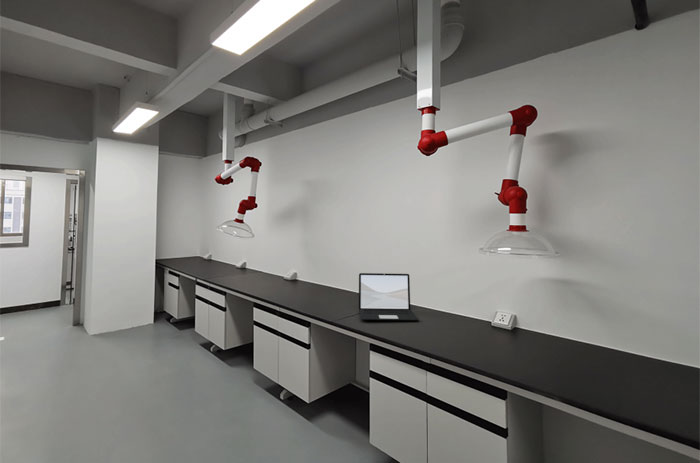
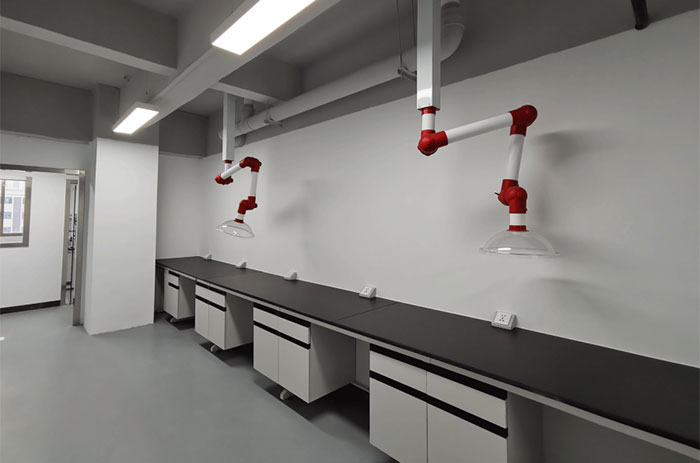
- laptop (386, 295)
